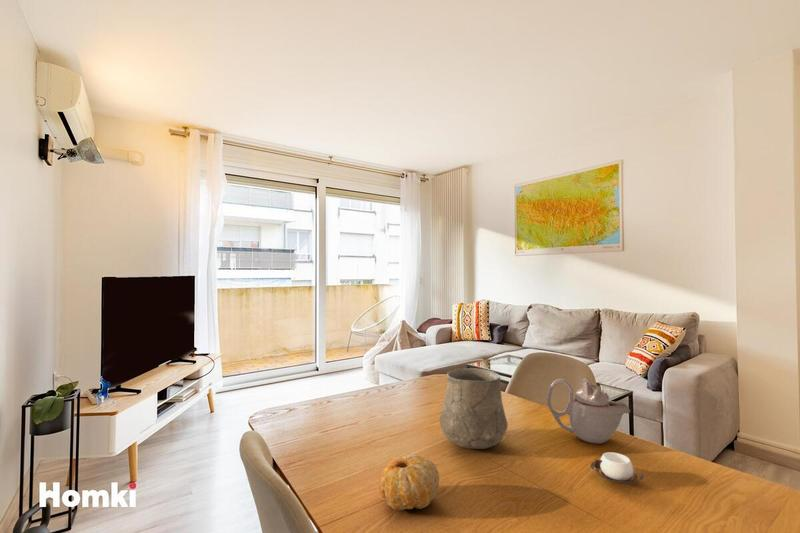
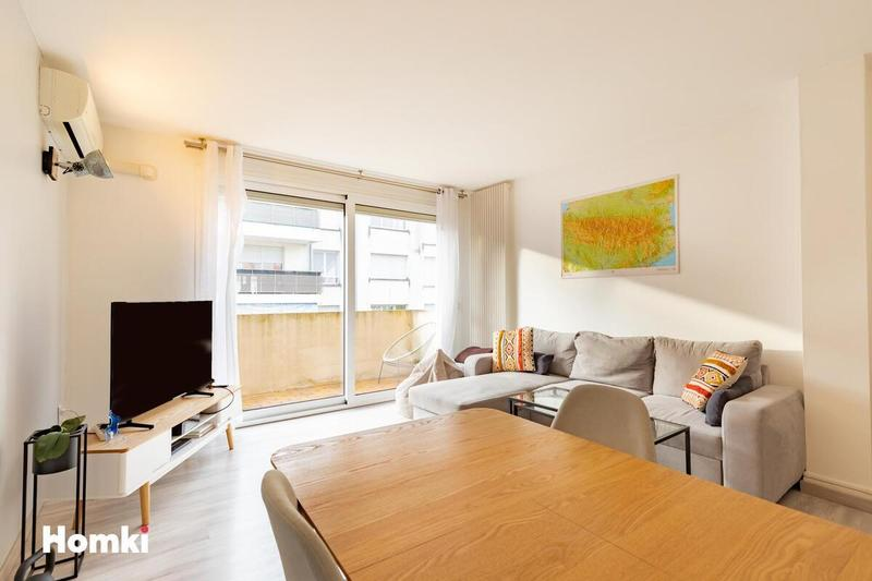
- cup (616, 468)
- ceramic cup (473, 407)
- fruit (409, 479)
- teapot (587, 408)
